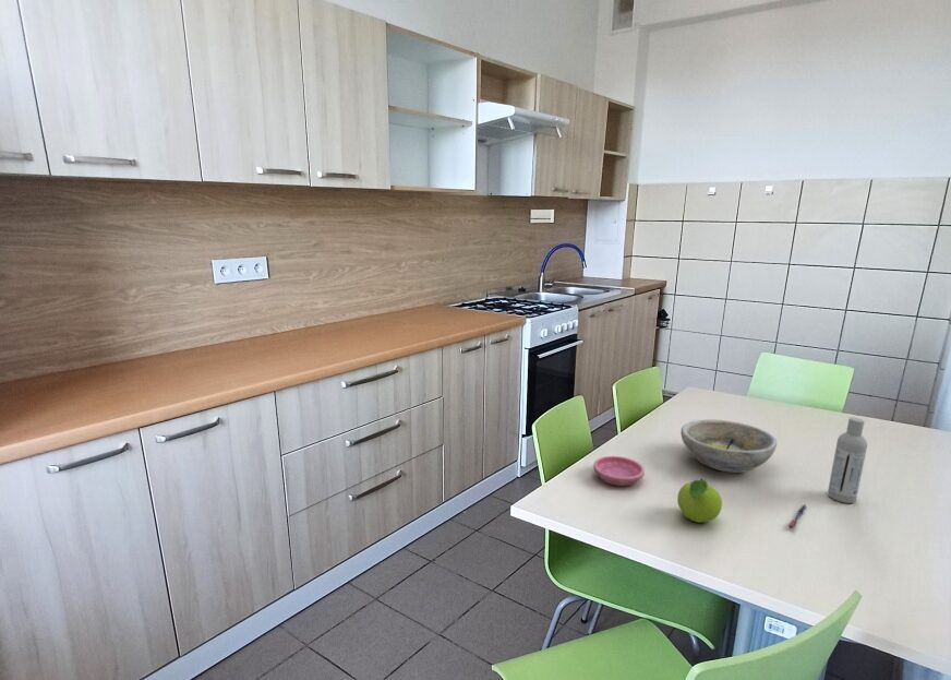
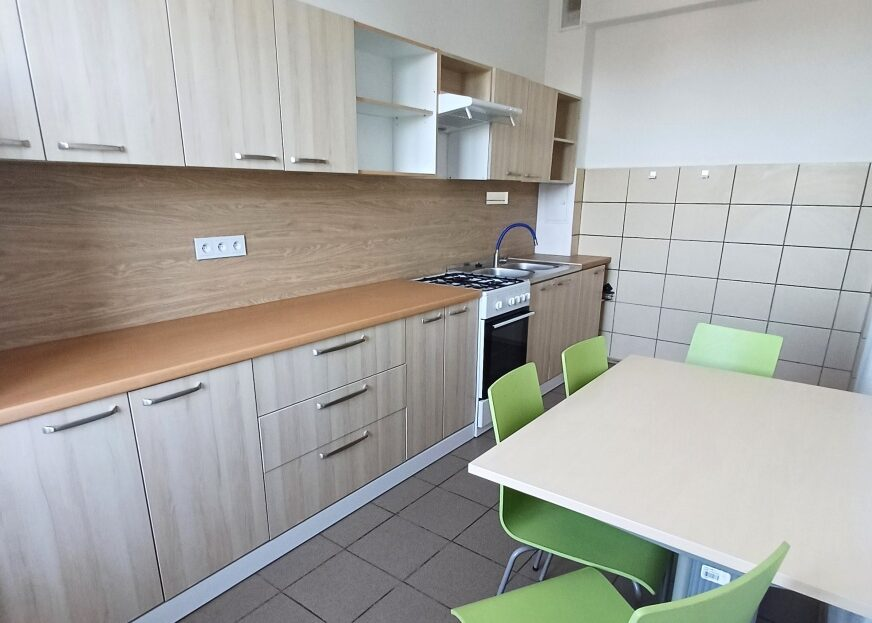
- fruit (698, 500)
- pen (797, 514)
- saucer (618, 472)
- bowl (725, 448)
- bottle (848, 458)
